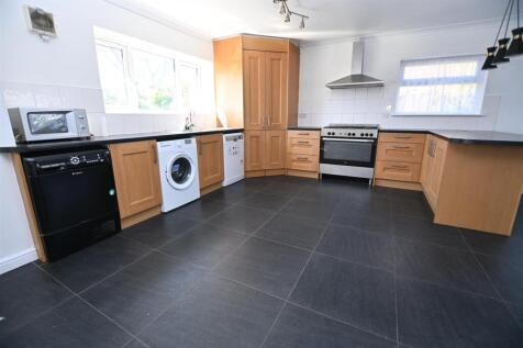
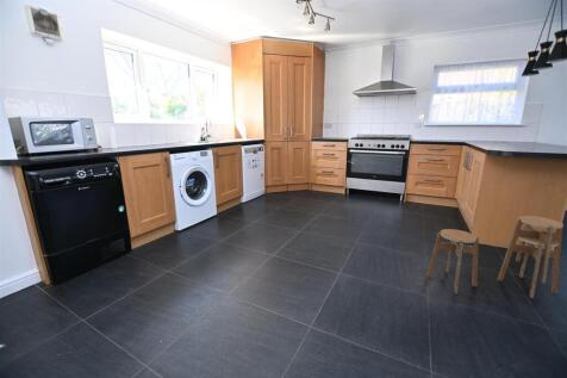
+ stool (505, 255)
